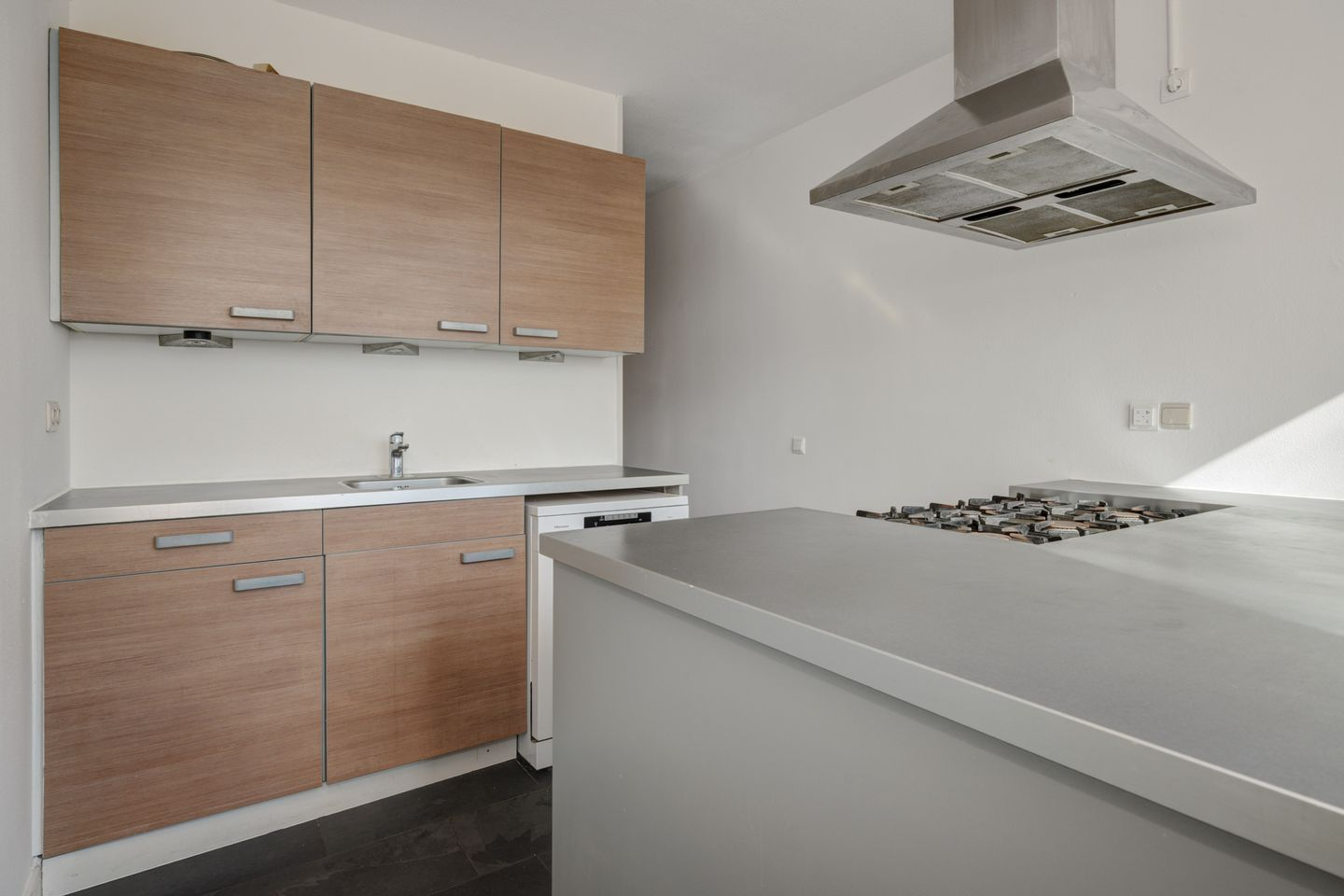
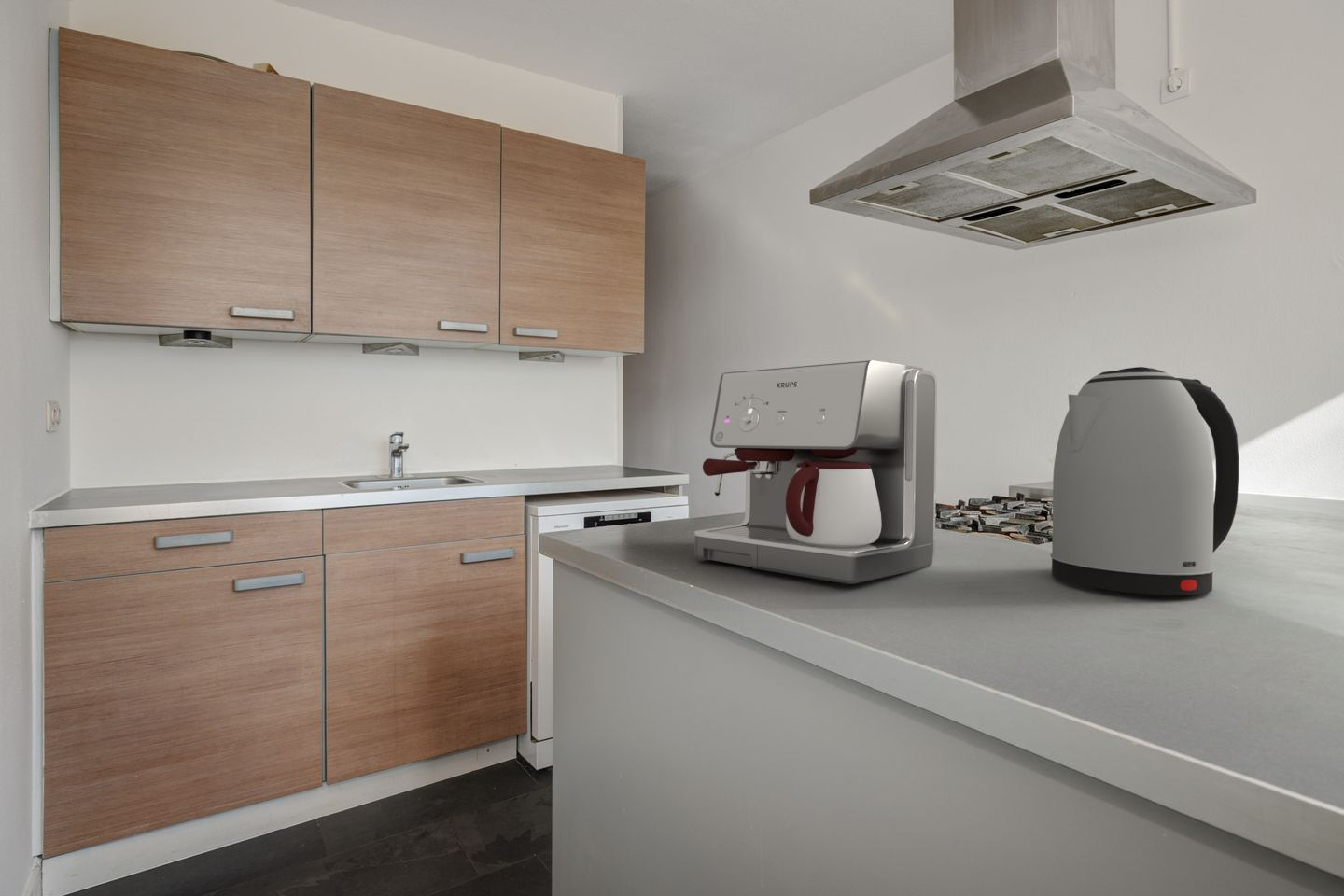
+ kettle (1152, 474)
+ coffee maker (811, 465)
